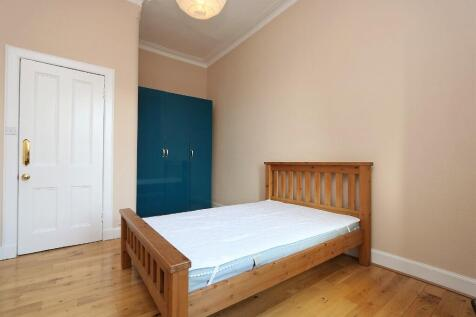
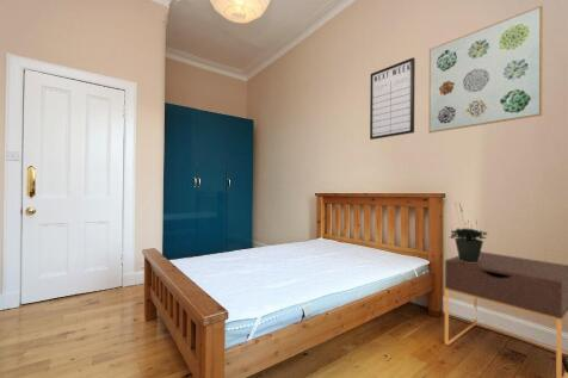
+ writing board (390, 101)
+ wall art (477, 78)
+ potted plant (467, 230)
+ nightstand (508, 305)
